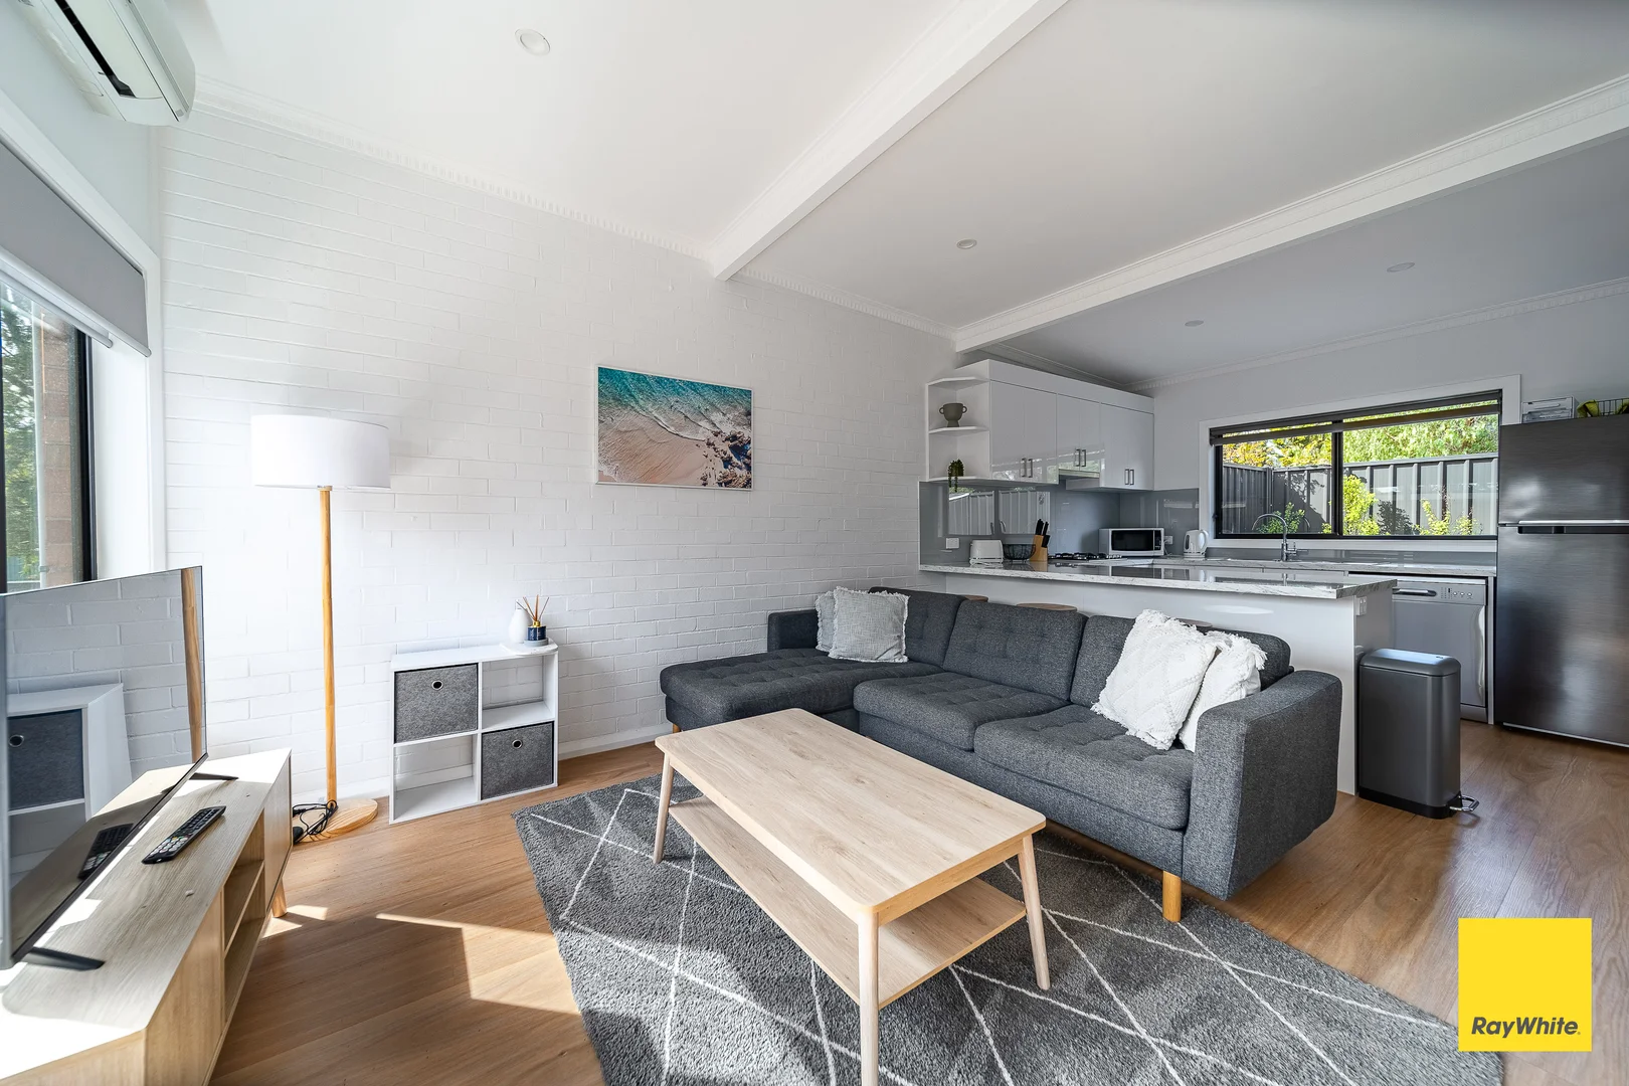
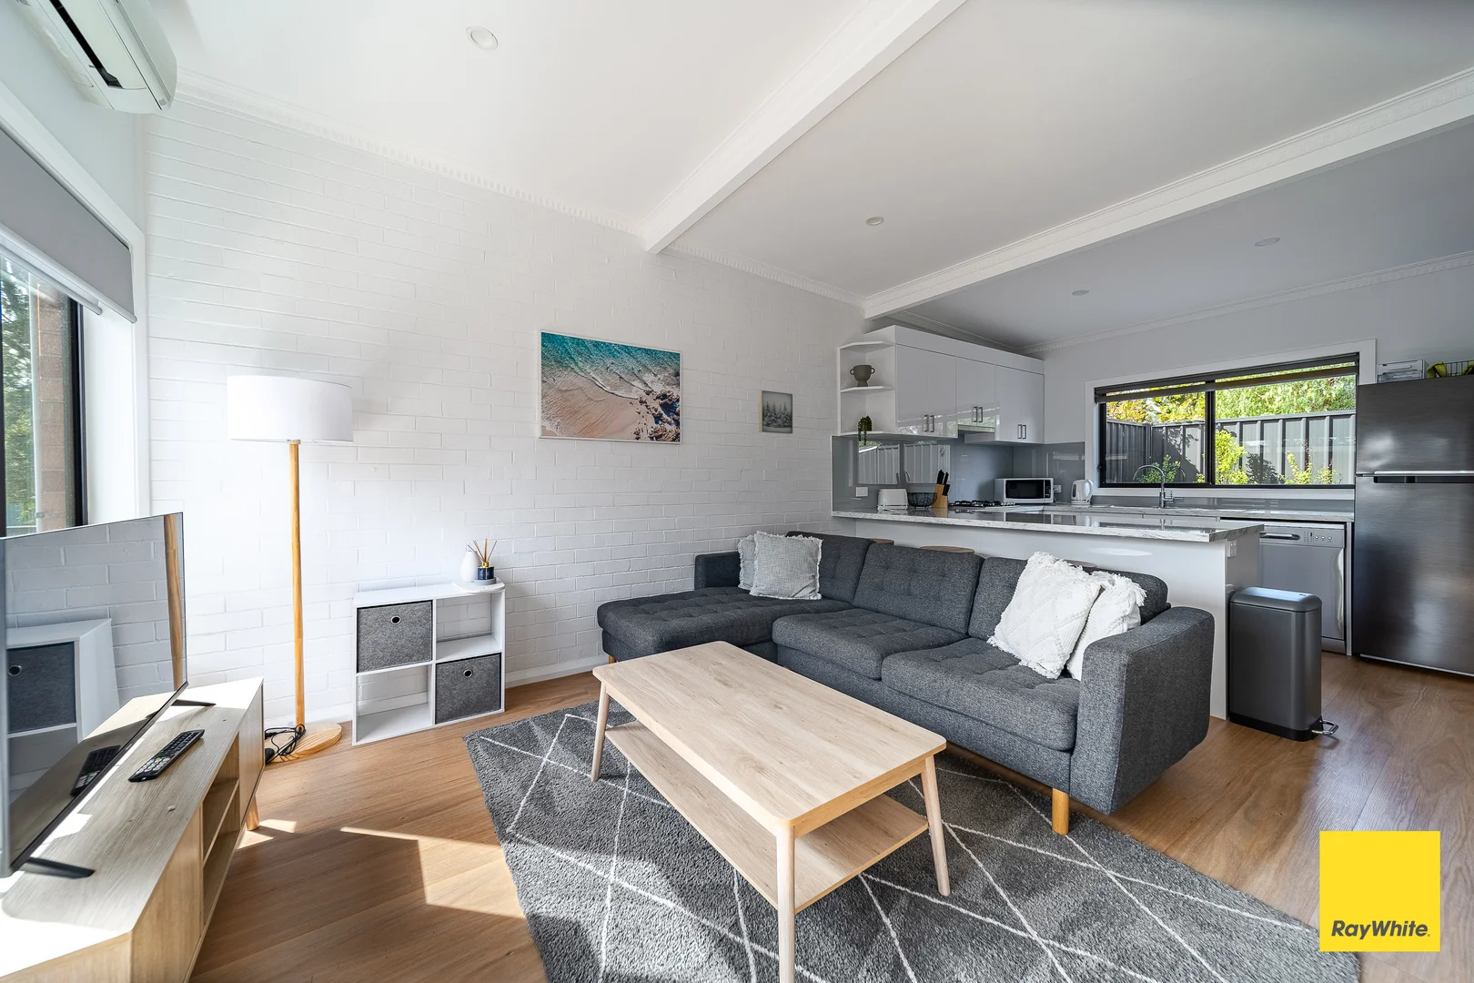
+ wall art (775, 413)
